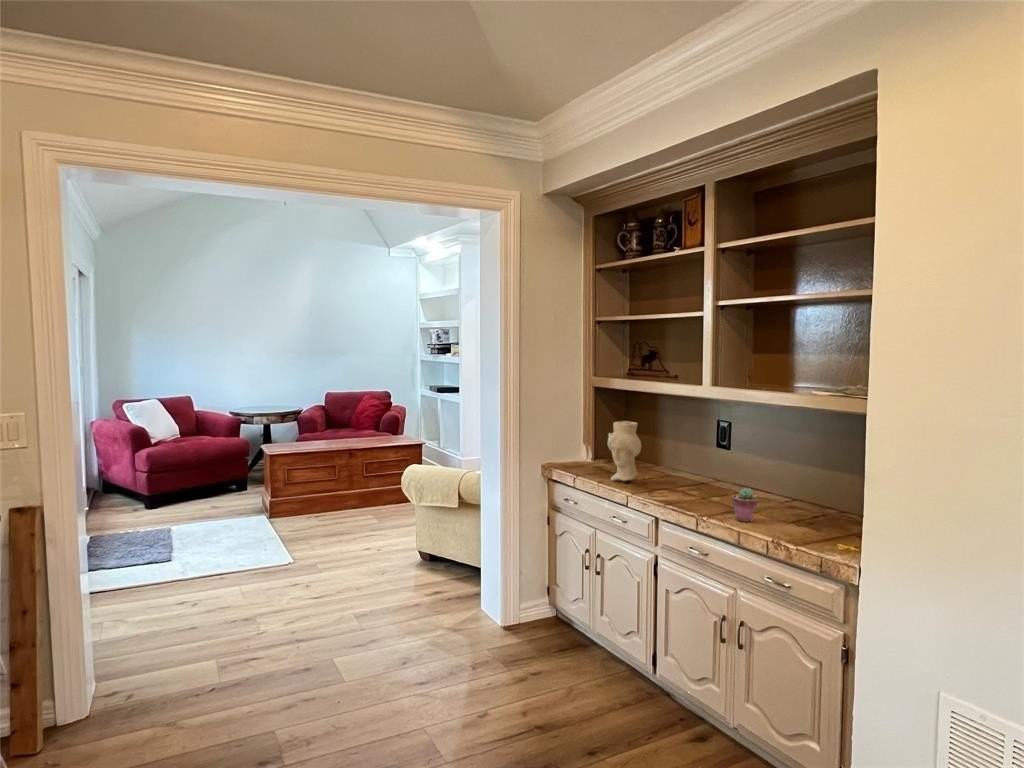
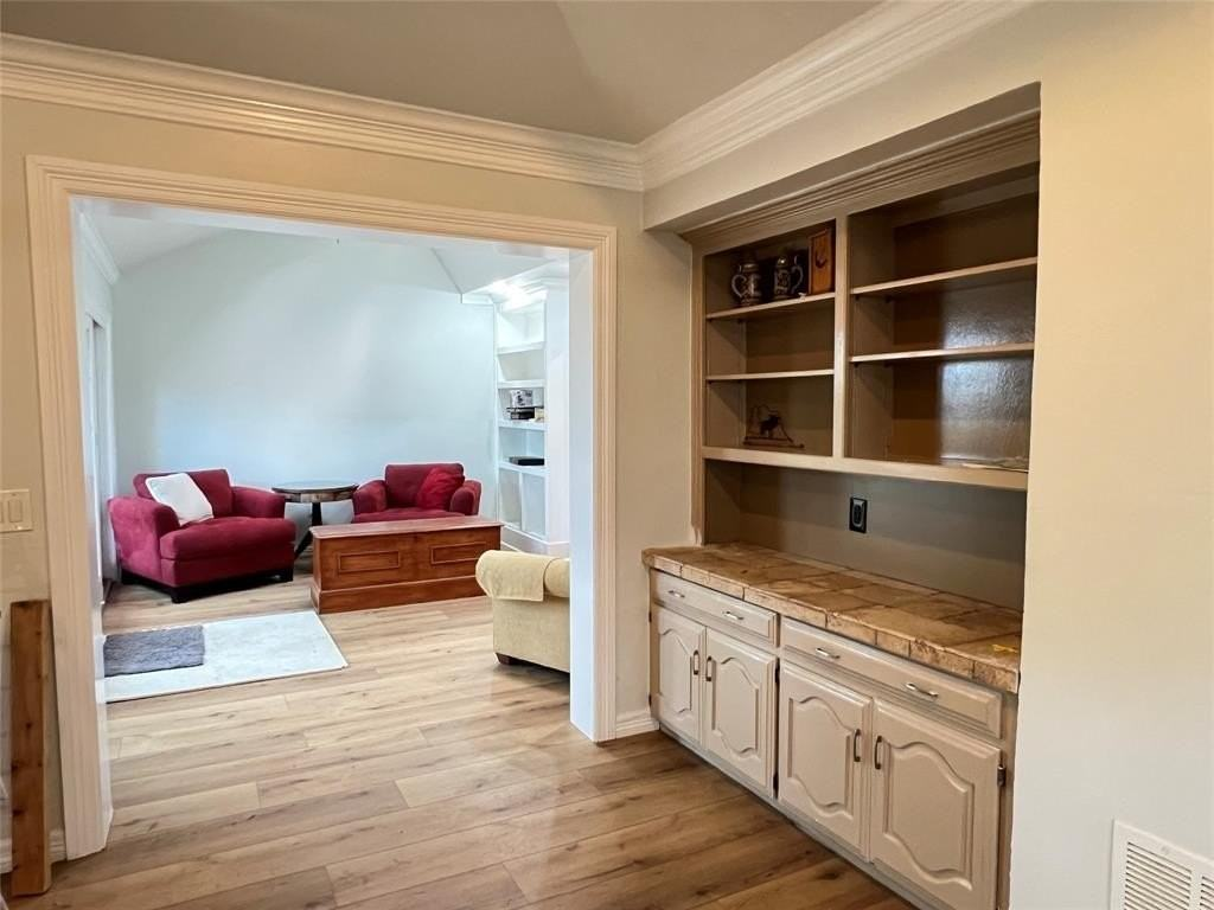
- potted succulent (744, 503)
- decorative vase (624, 452)
